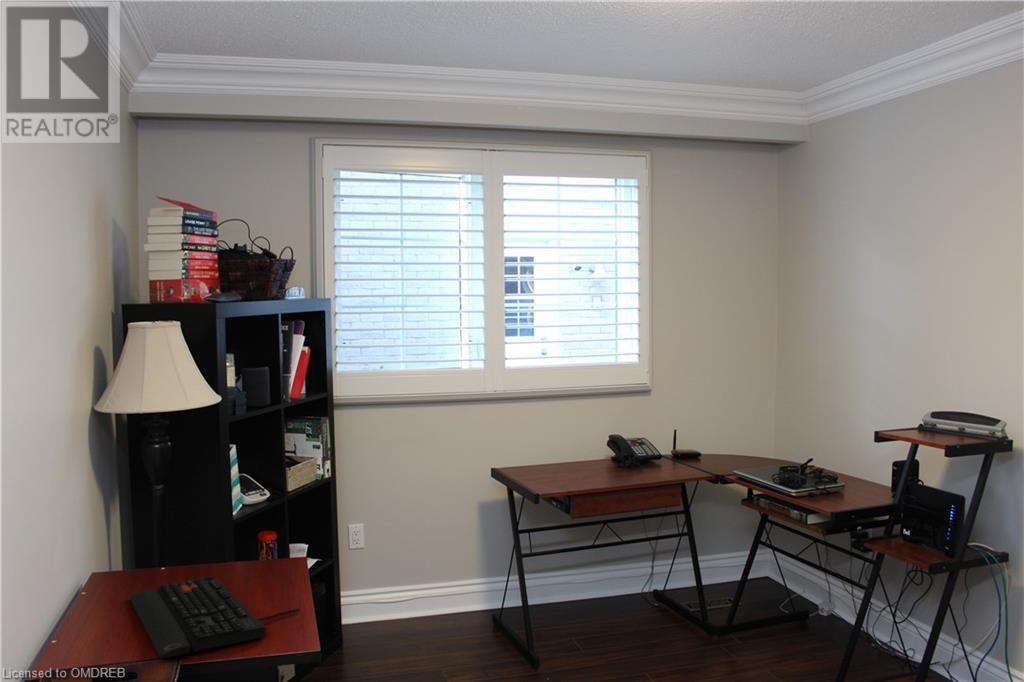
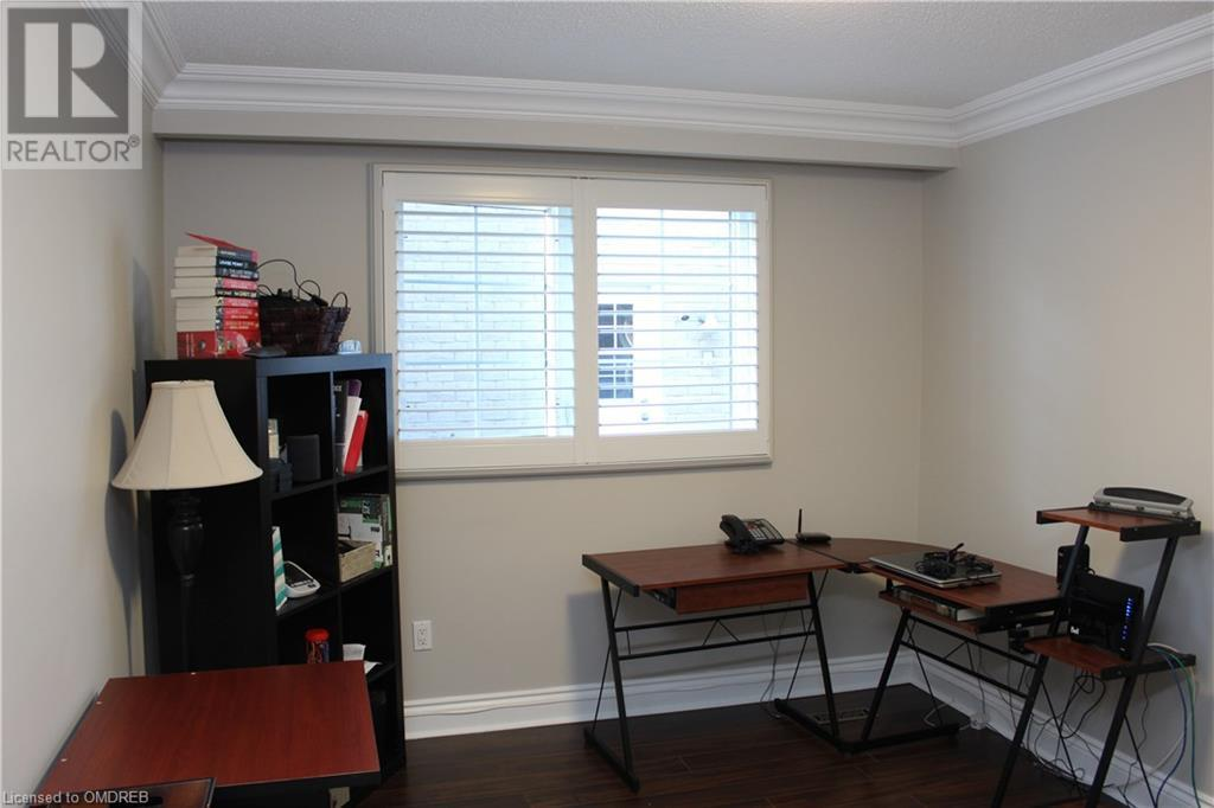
- keyboard (217, 606)
